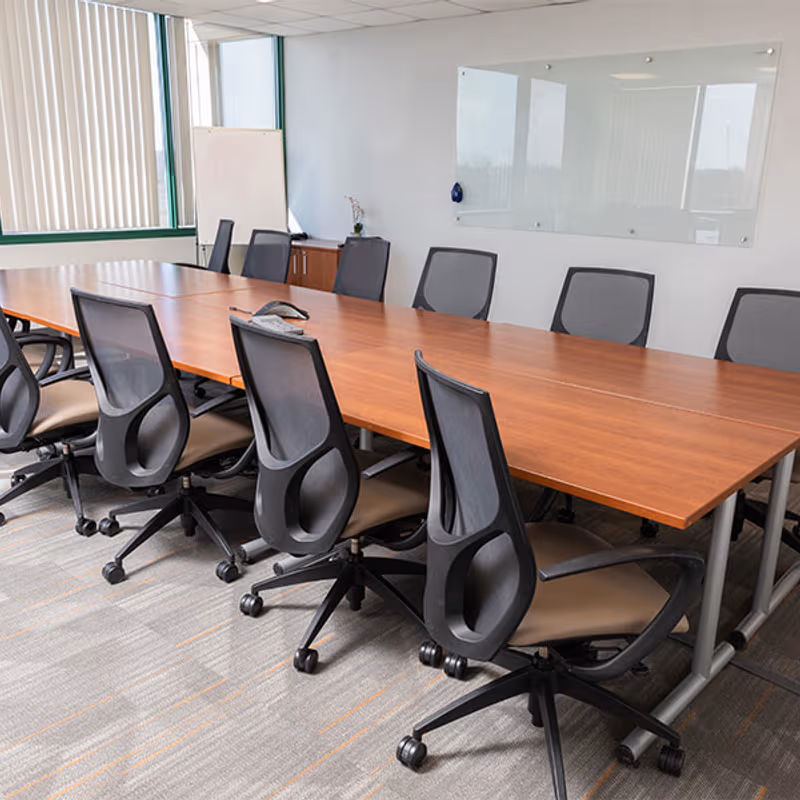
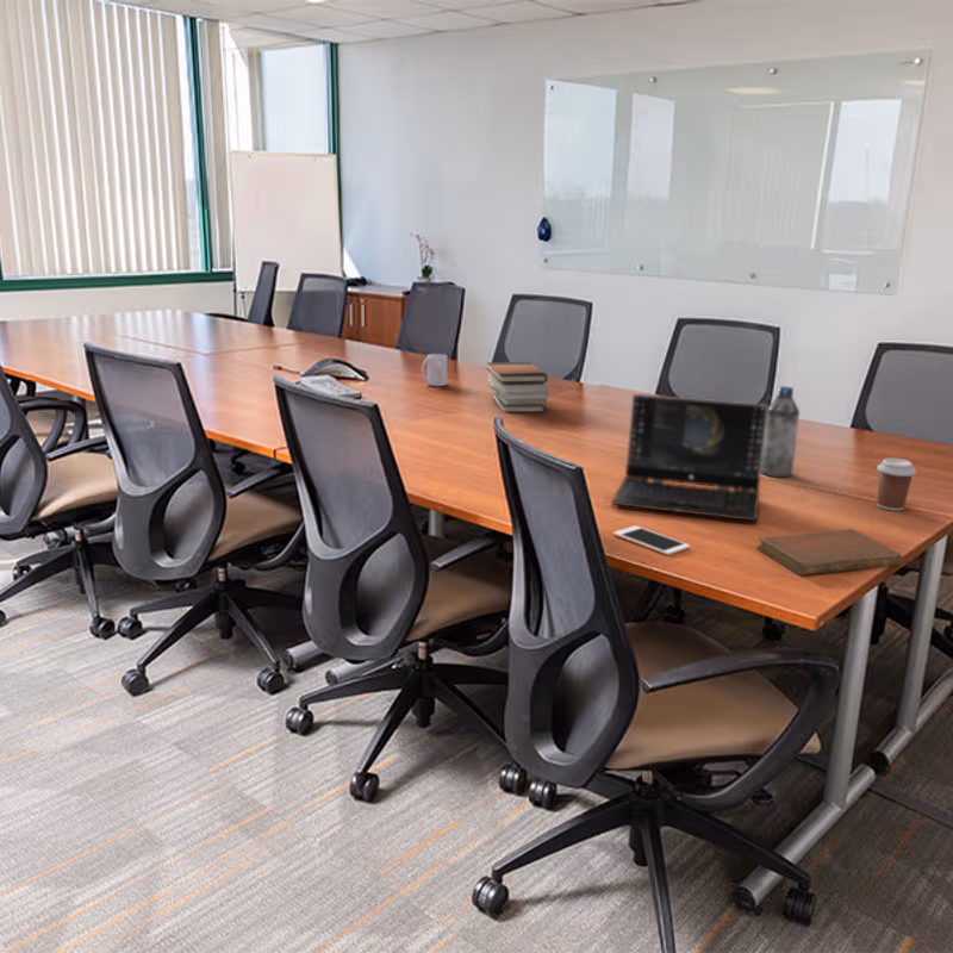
+ mug (434, 369)
+ notebook (828, 550)
+ coffee cup (893, 484)
+ book stack (516, 386)
+ water bottle (780, 430)
+ laptop computer (690, 455)
+ cell phone (650, 540)
